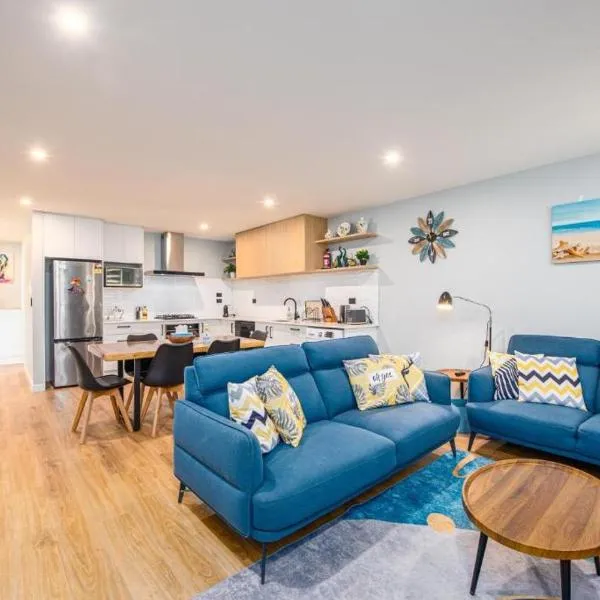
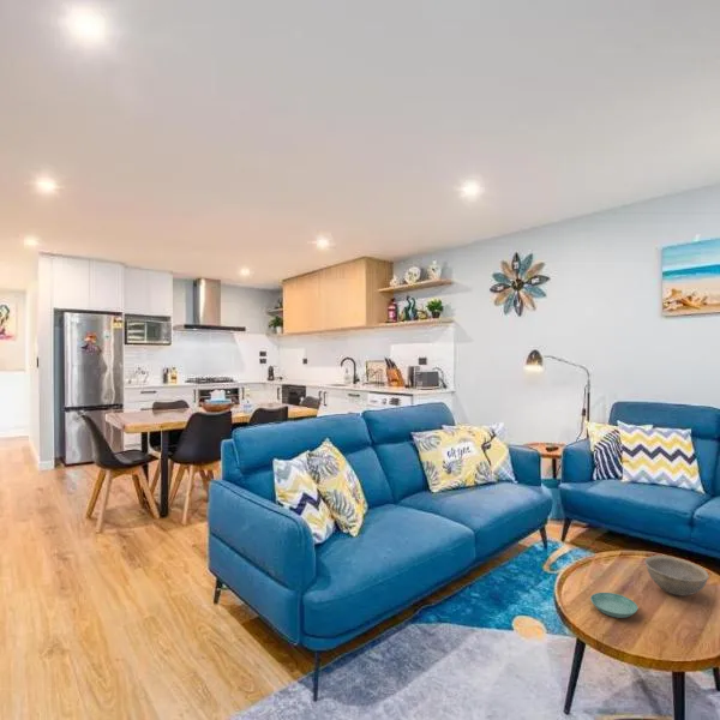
+ bowl (676, 580)
+ saucer (613, 606)
